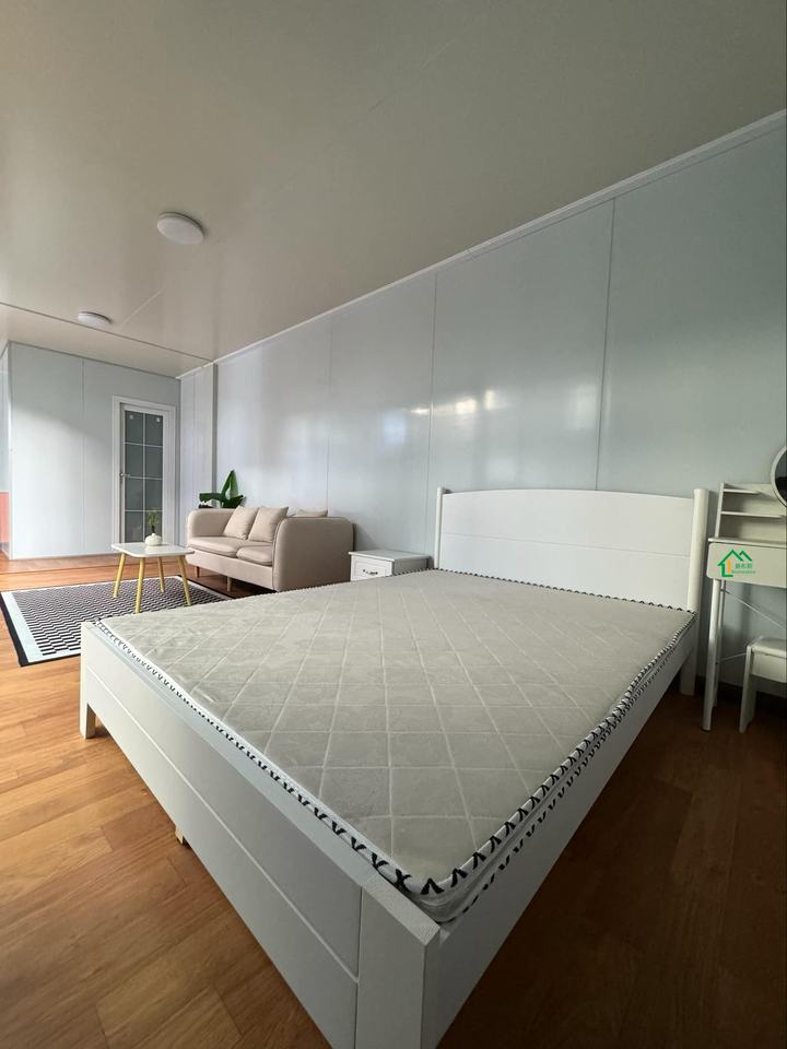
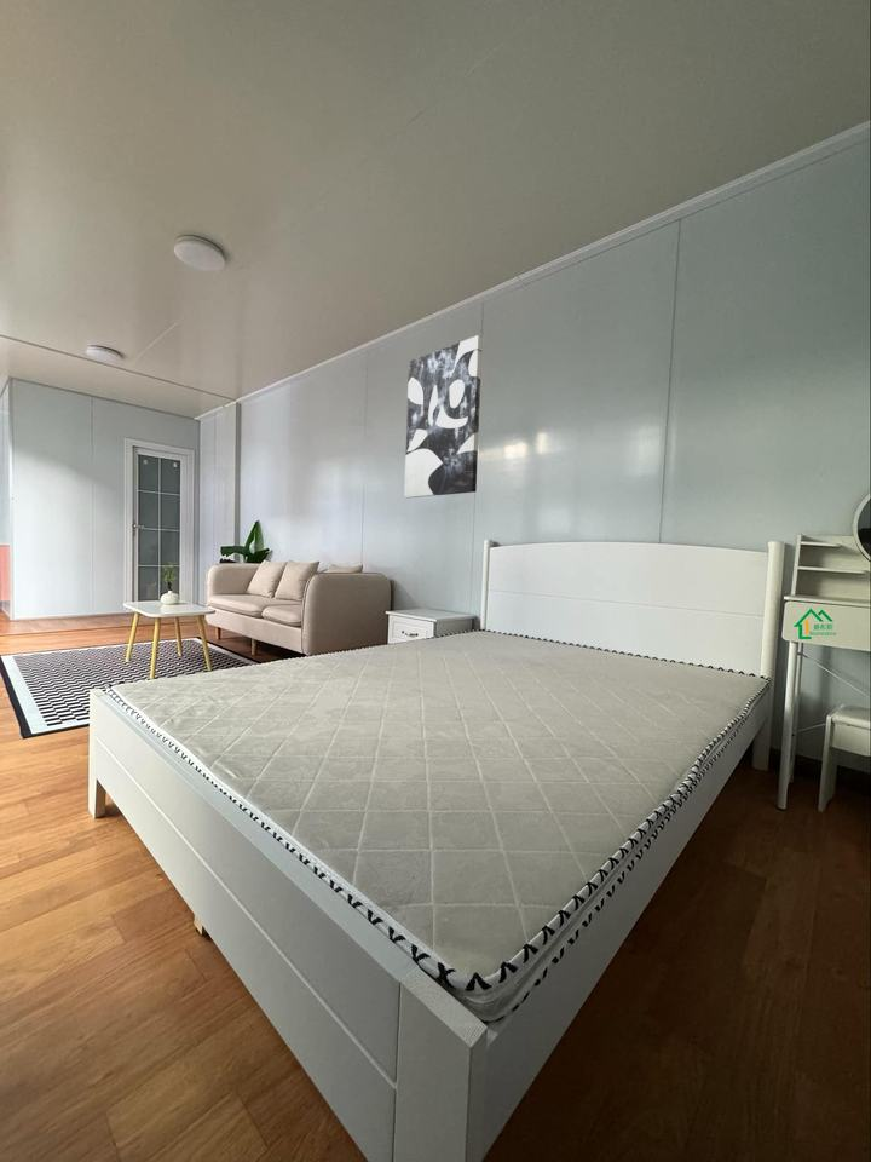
+ wall art (440, 422)
